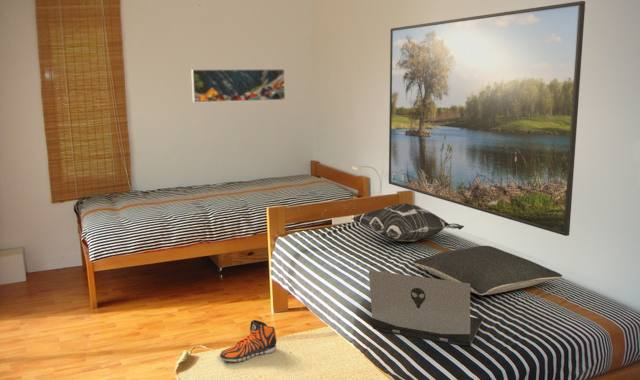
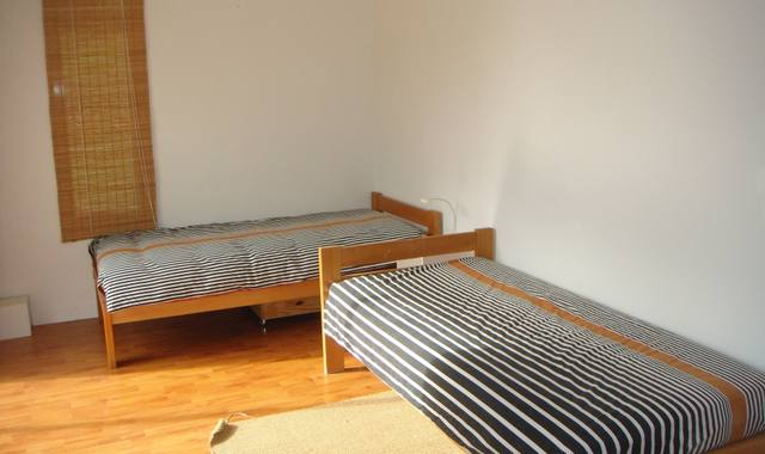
- sneaker (248, 338)
- laptop (427, 297)
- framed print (239, 85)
- decorative pillow (406, 222)
- pillow (485, 268)
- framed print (464, 113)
